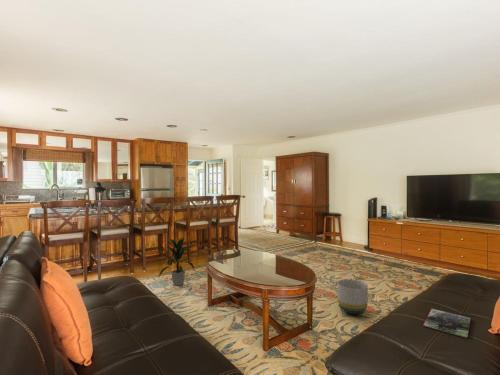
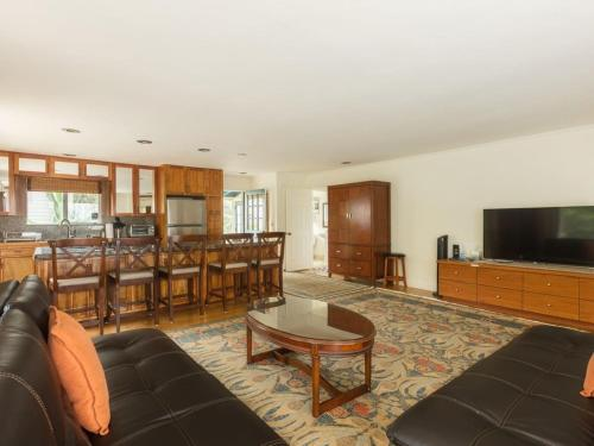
- indoor plant (176, 259)
- magazine (447, 321)
- planter (352, 298)
